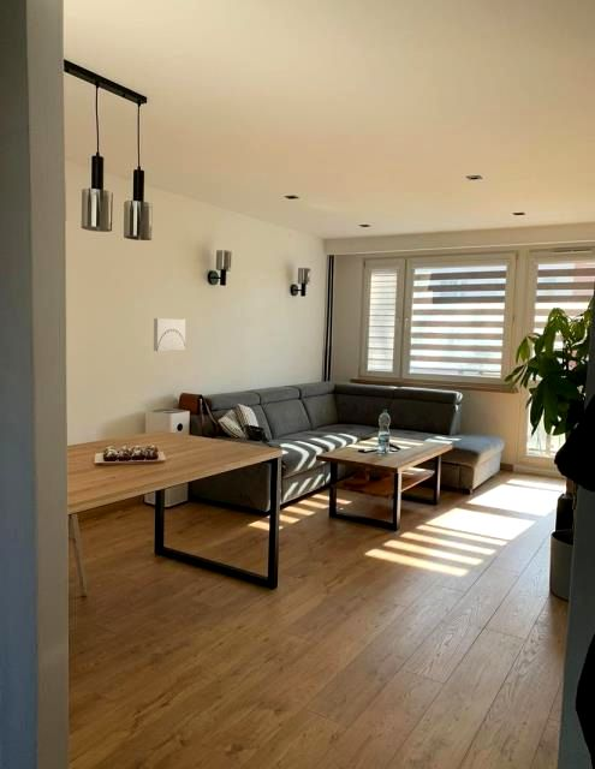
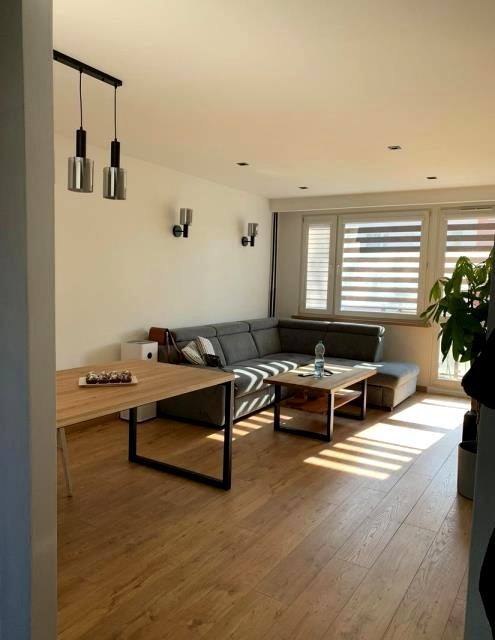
- wall art (169, 334)
